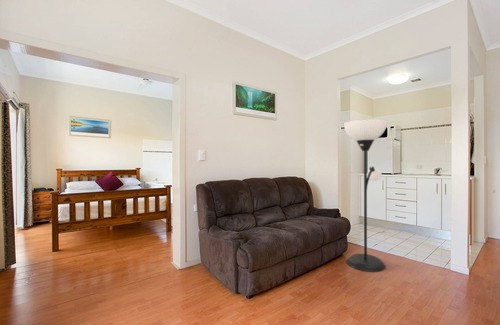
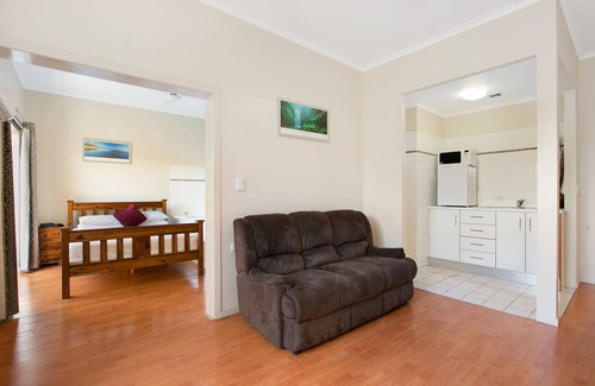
- floor lamp (366, 192)
